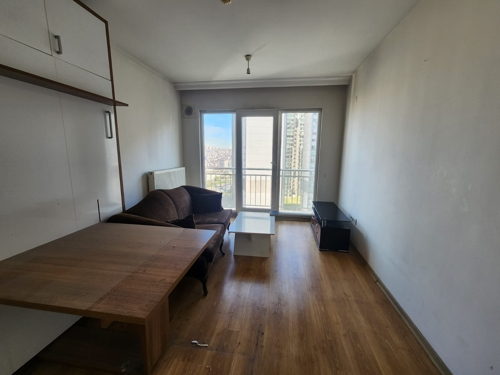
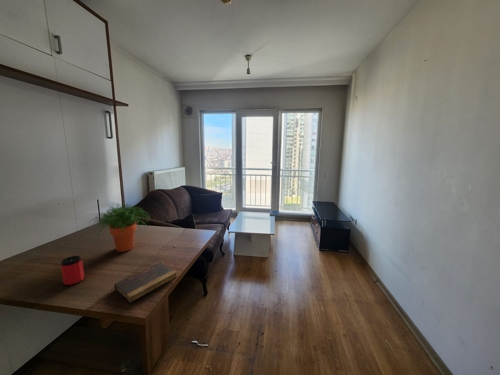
+ can (72, 270)
+ book (147, 280)
+ potted plant (123, 226)
